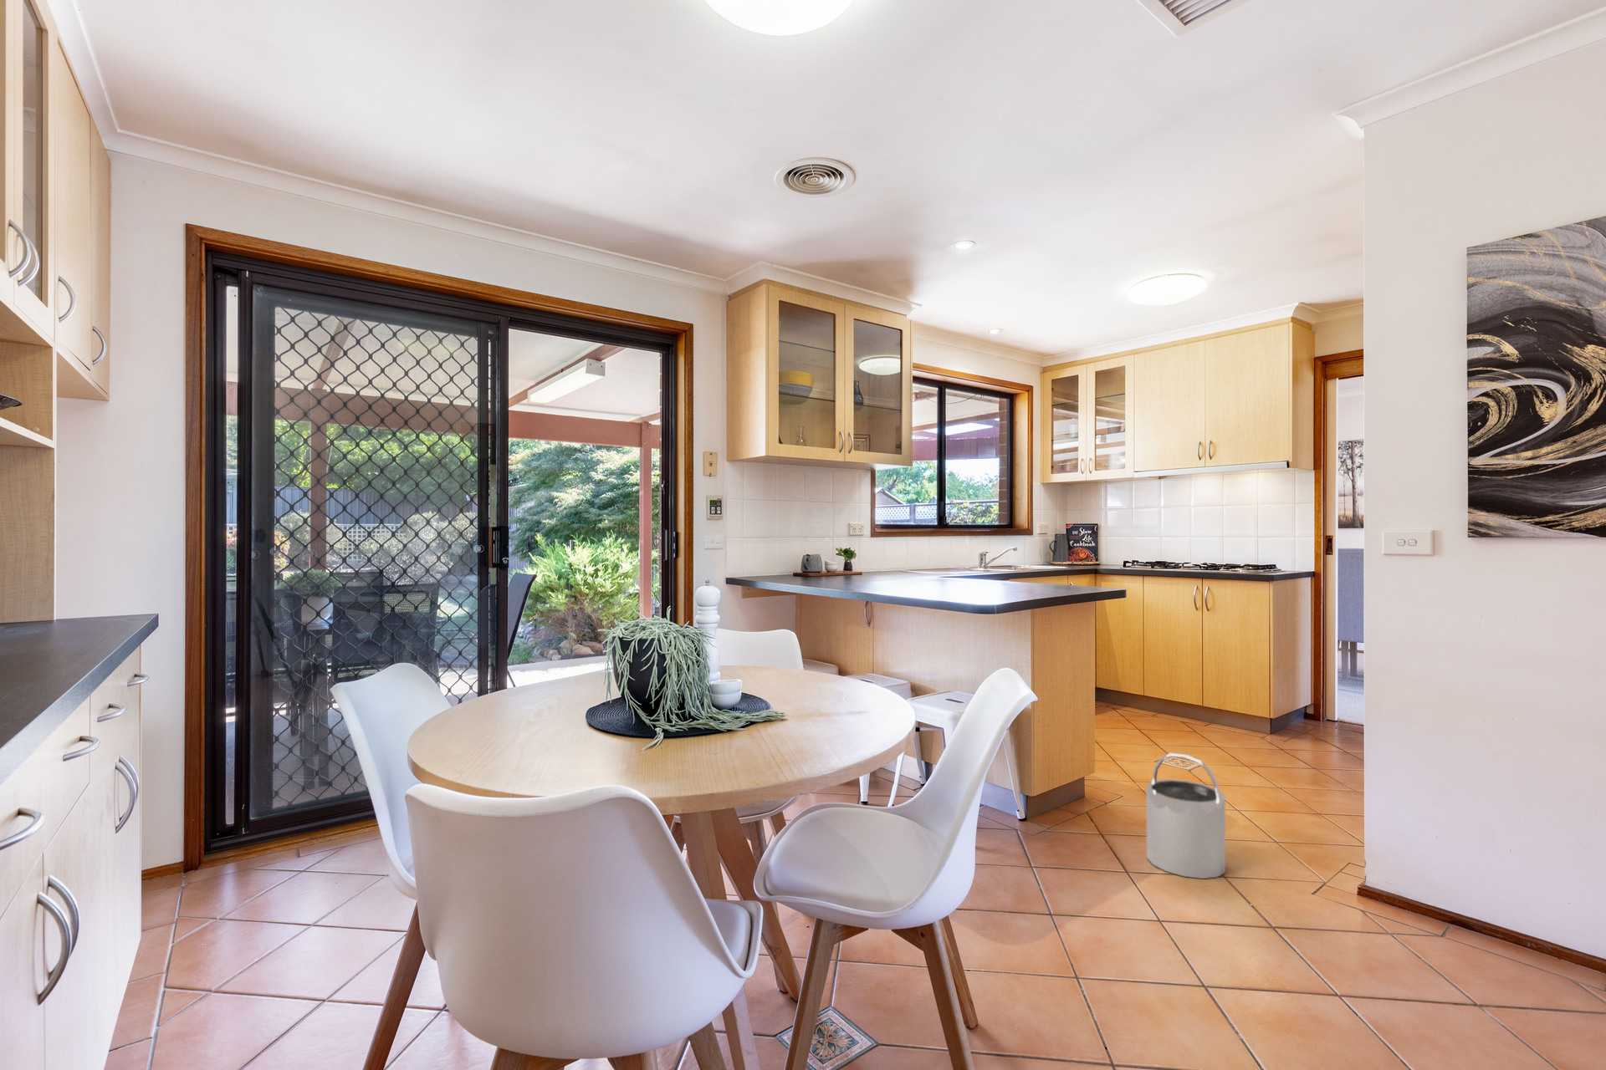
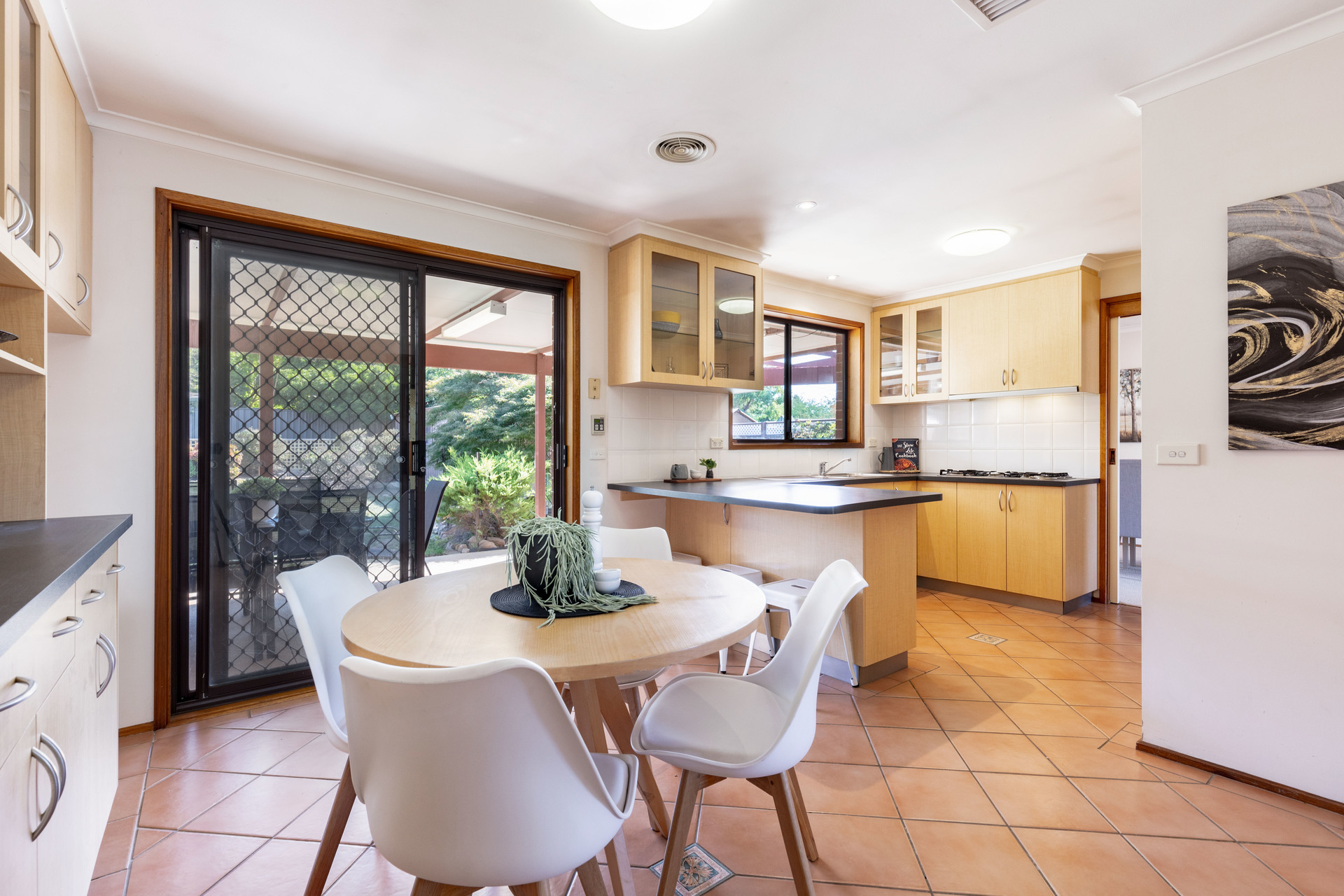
- bucket (1184, 807)
